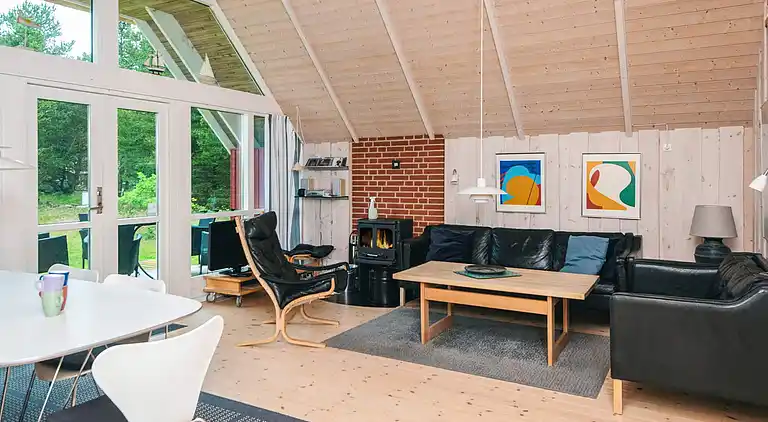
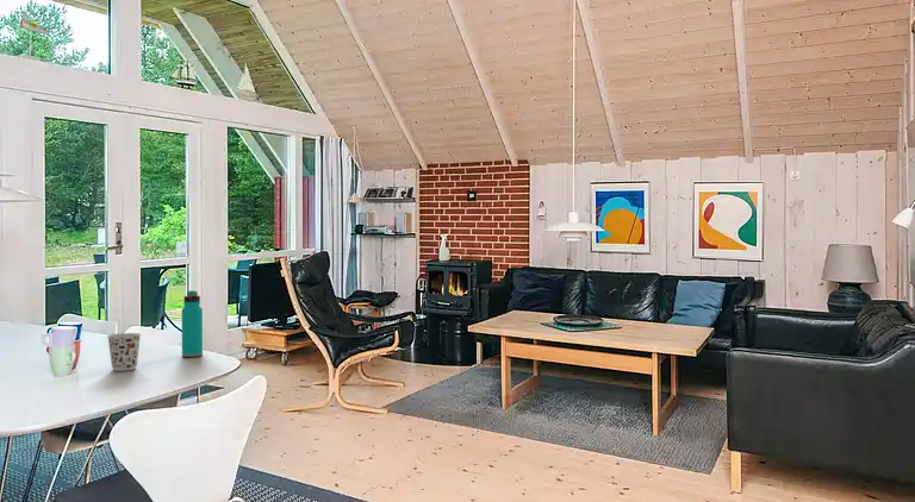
+ cup (124, 351)
+ water bottle (192, 322)
